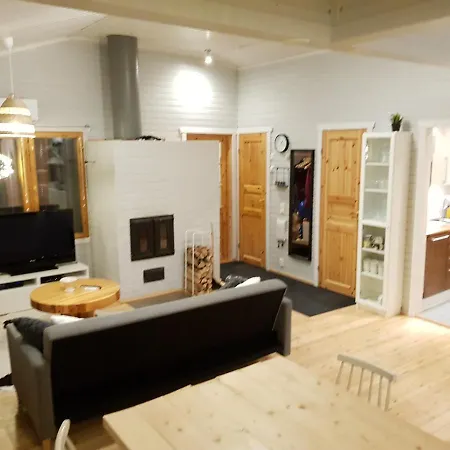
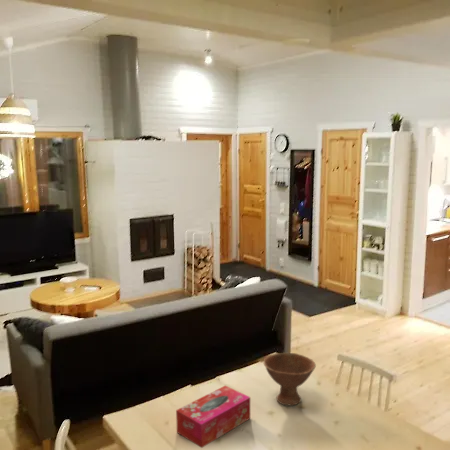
+ tissue box (214, 414)
+ bowl (287, 380)
